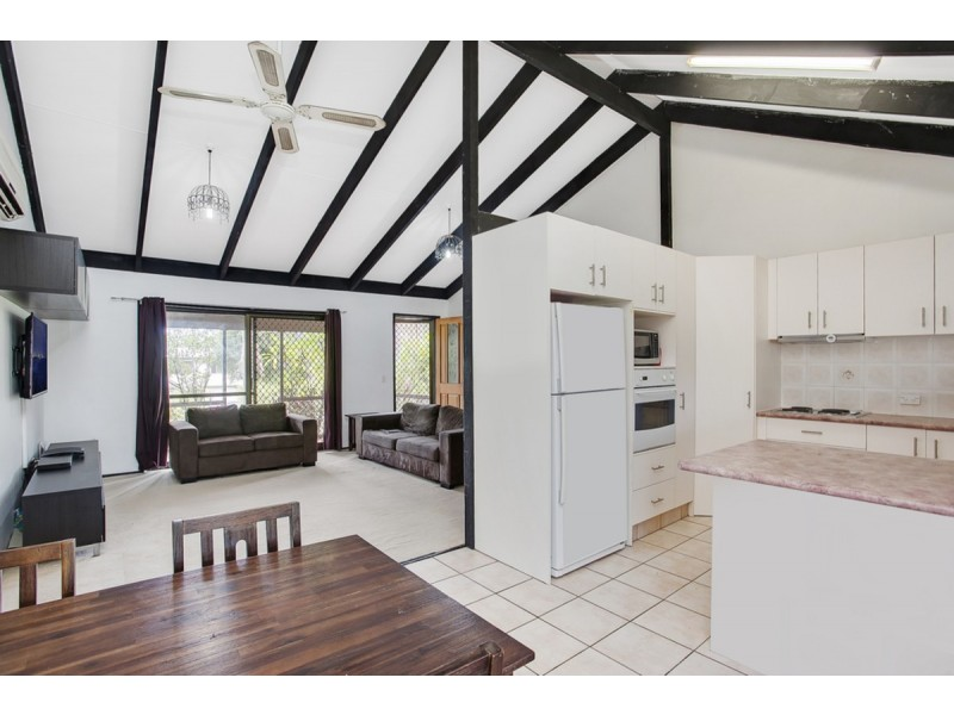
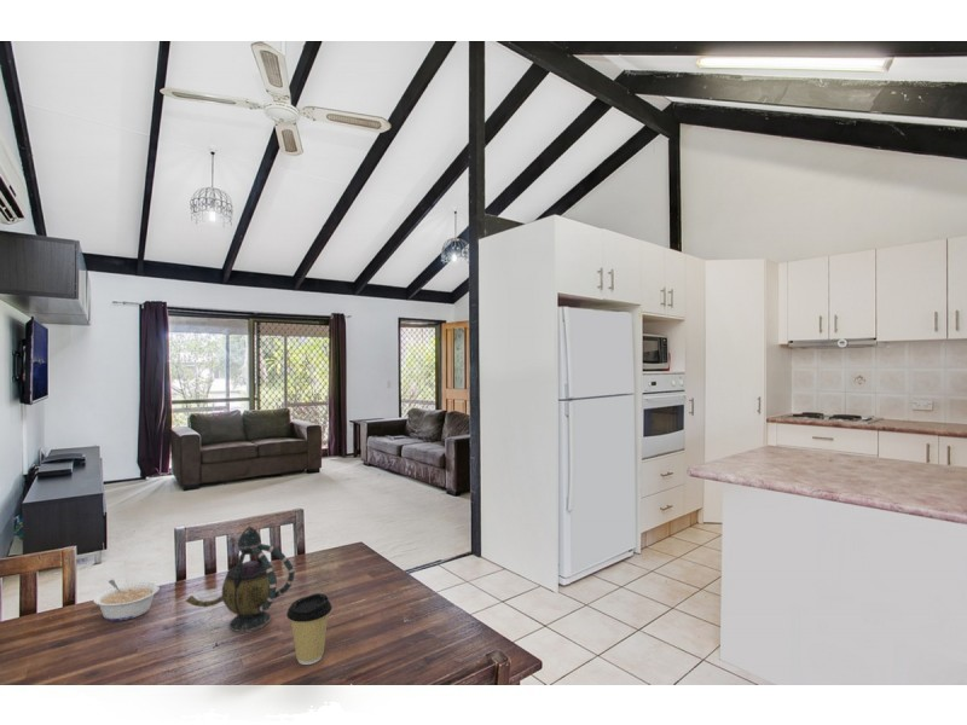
+ coffee cup (309, 628)
+ legume (125, 601)
+ teapot (236, 573)
